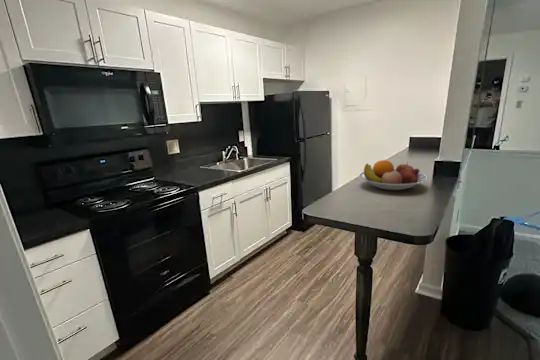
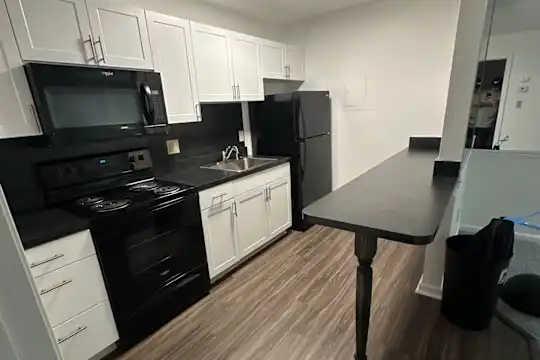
- fruit bowl (392, 173)
